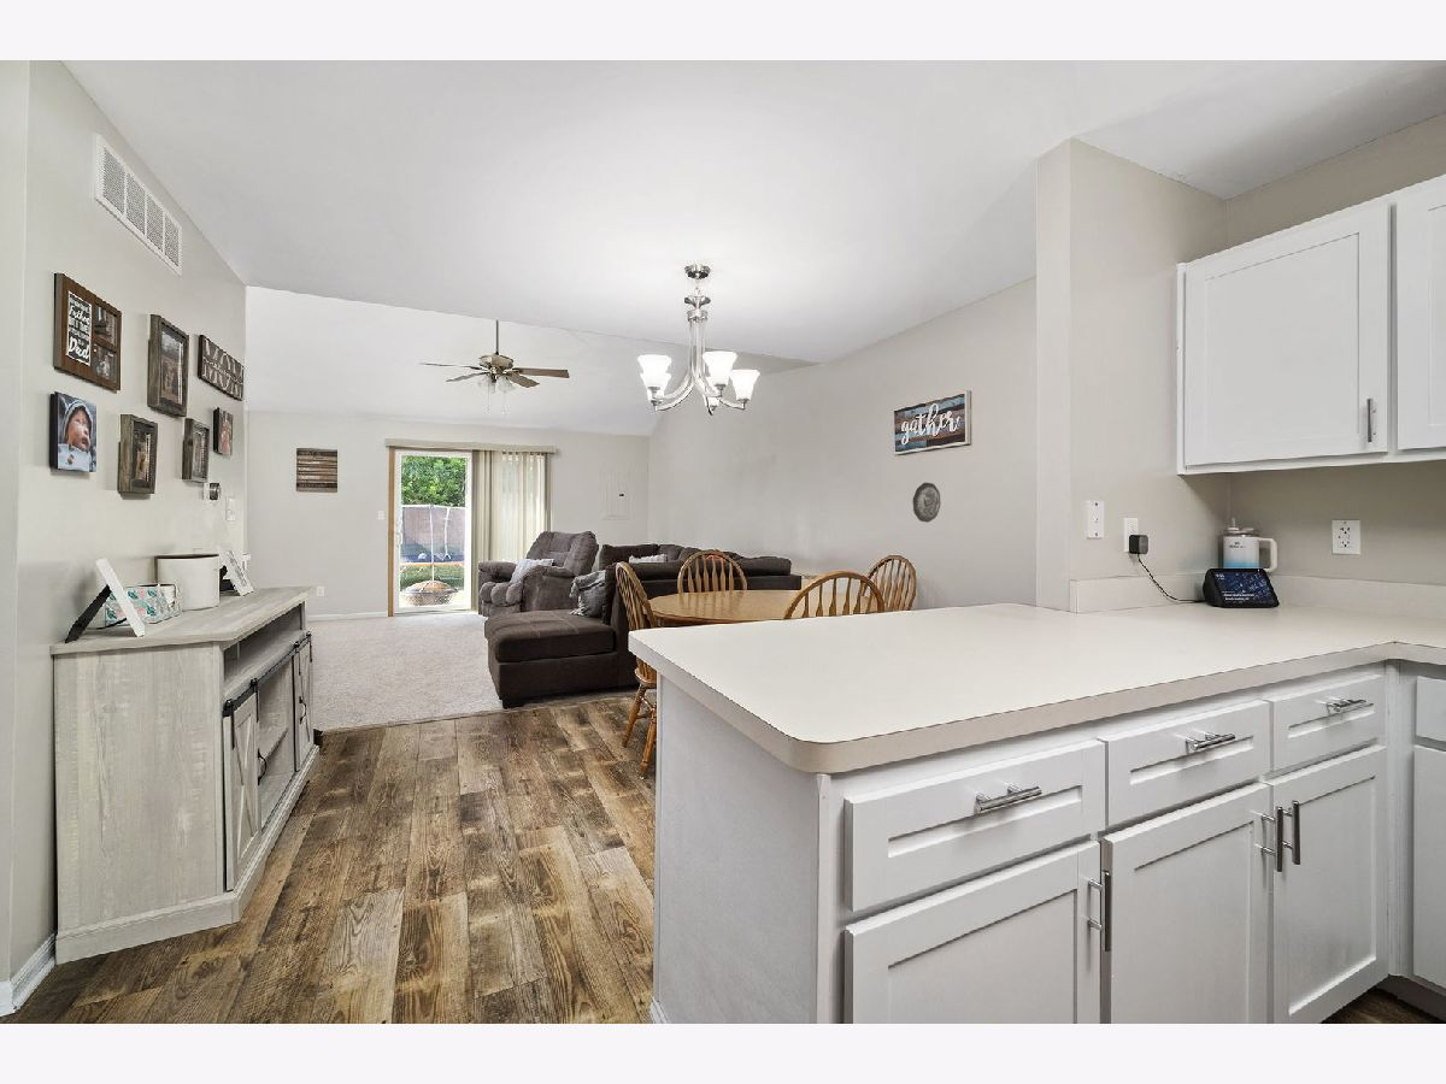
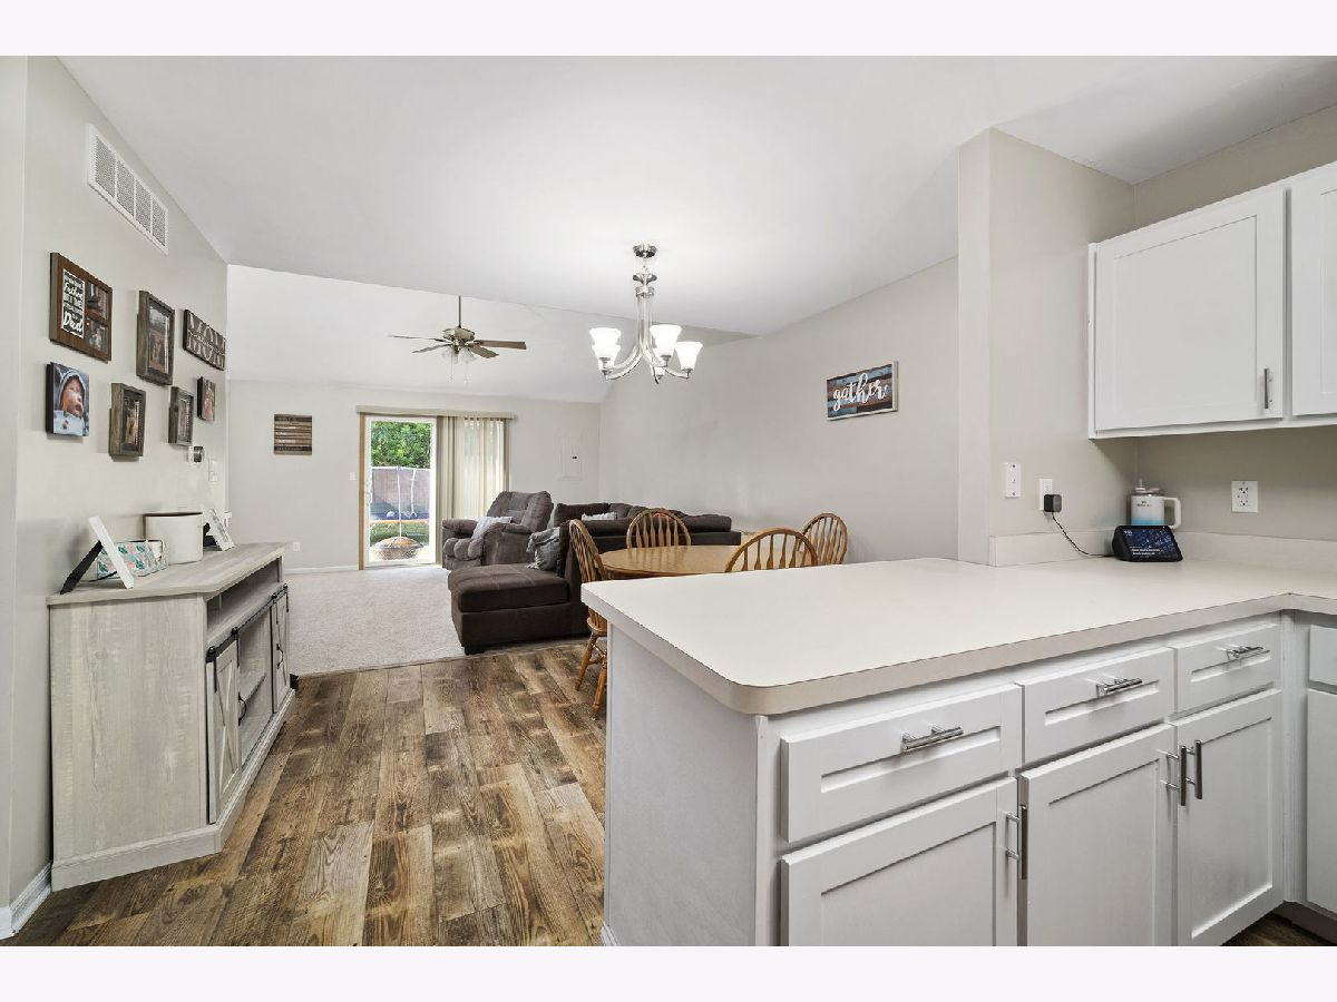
- decorative plate (927, 502)
